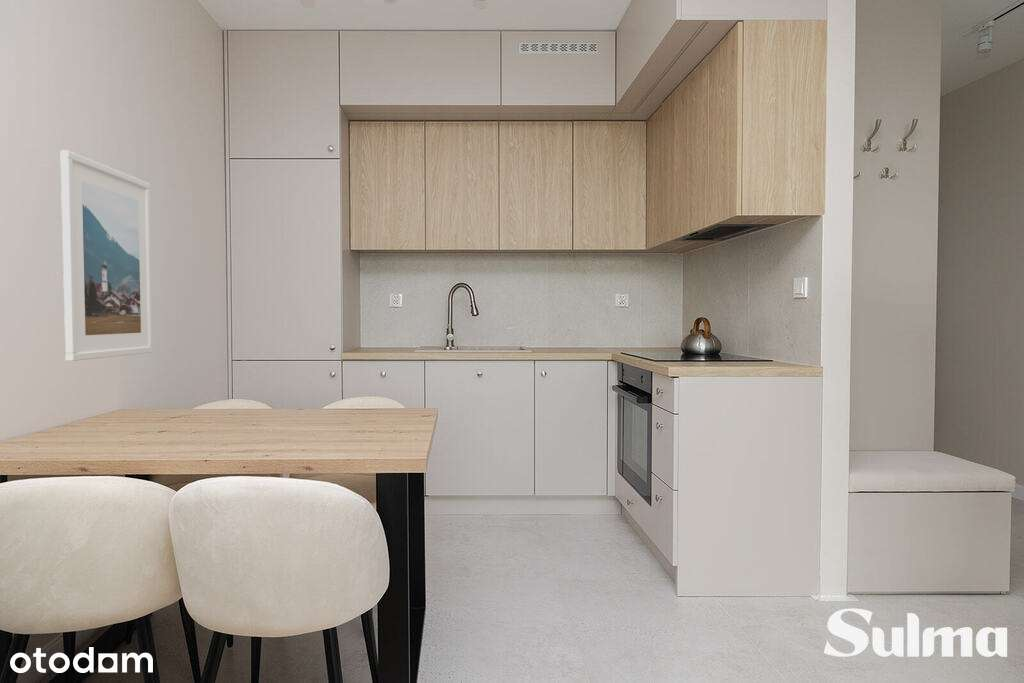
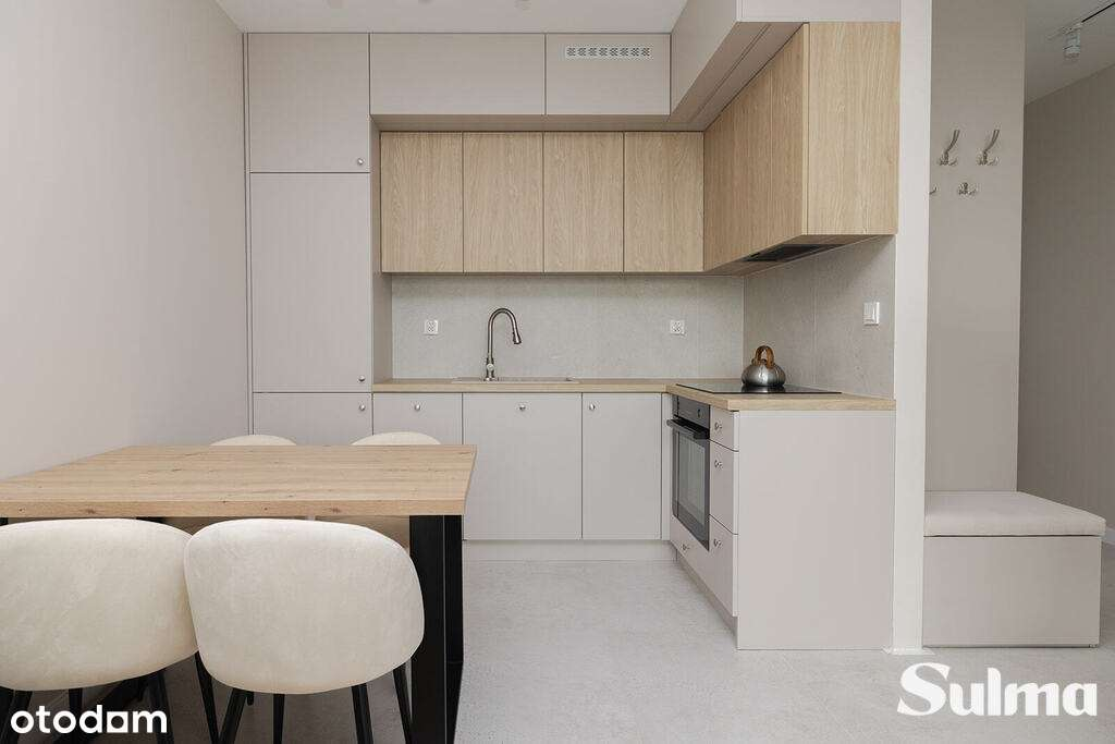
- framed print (112, 262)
